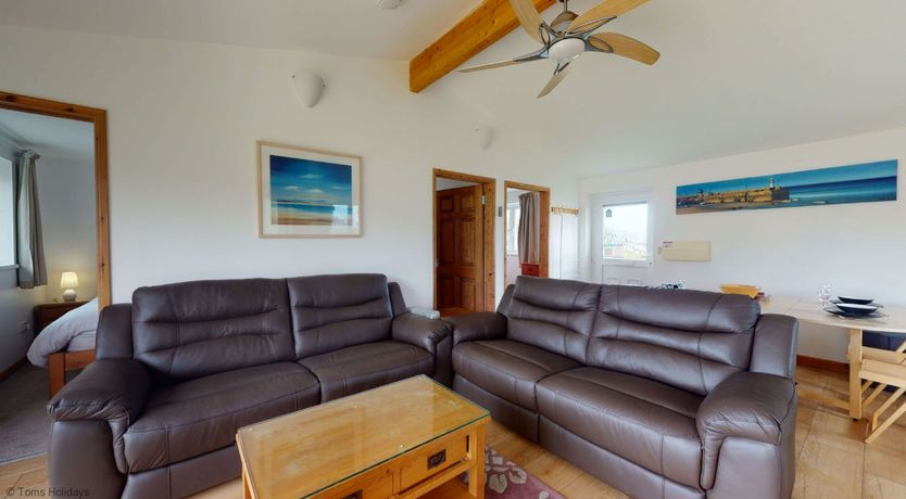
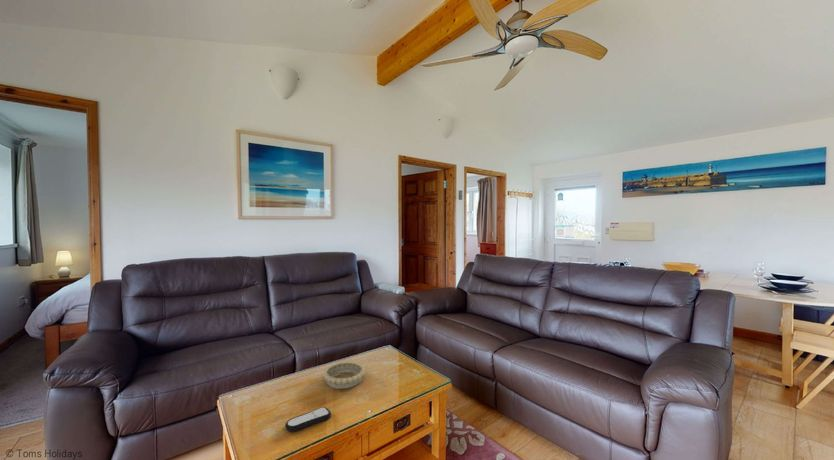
+ decorative bowl (344, 372)
+ remote control (308, 418)
